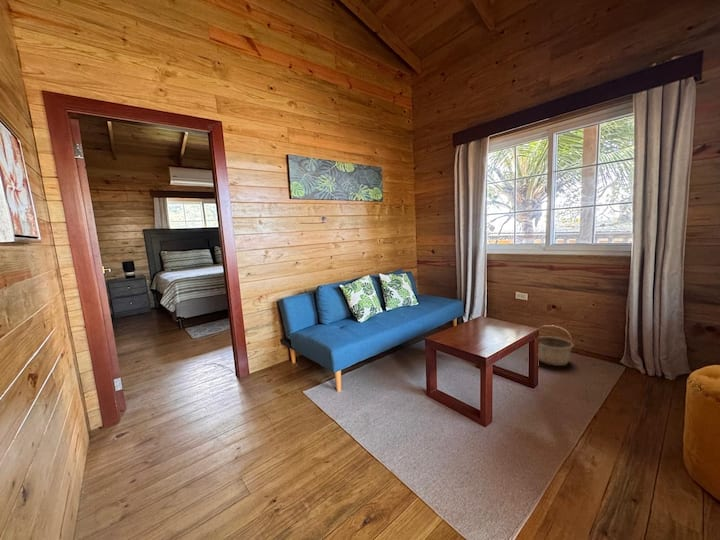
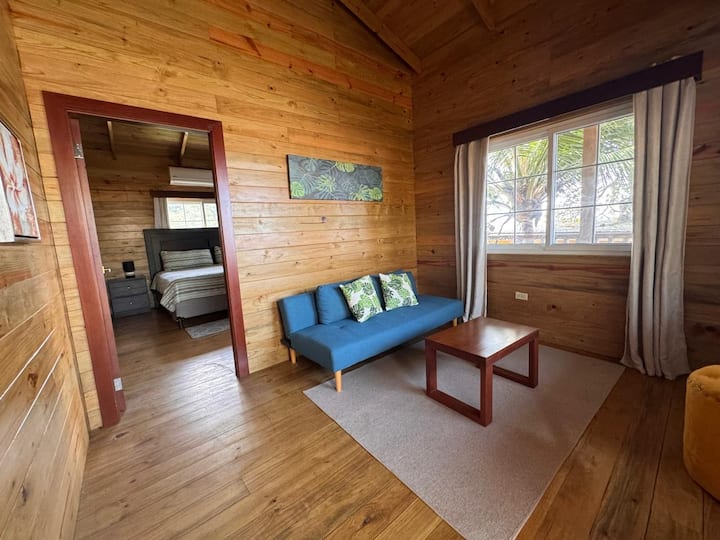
- basket (552, 343)
